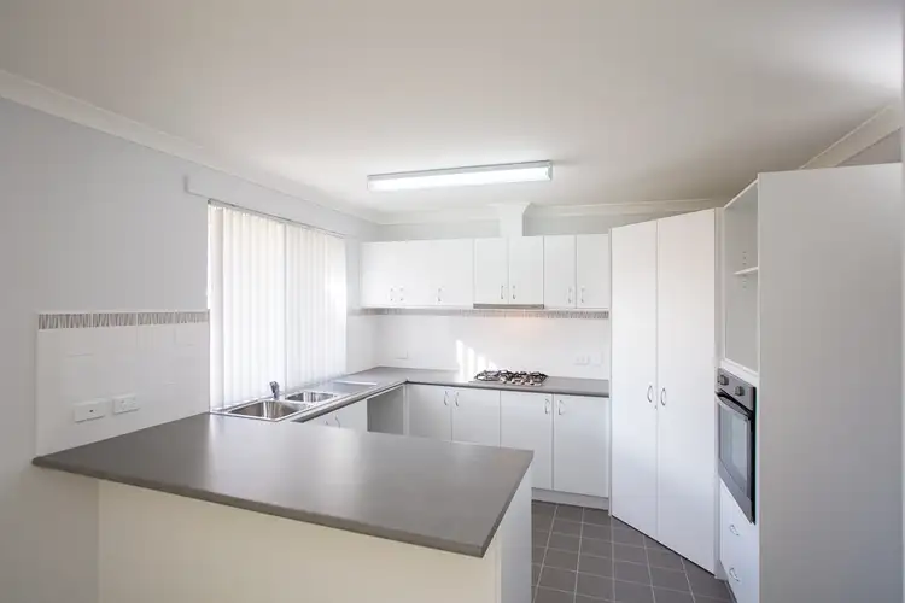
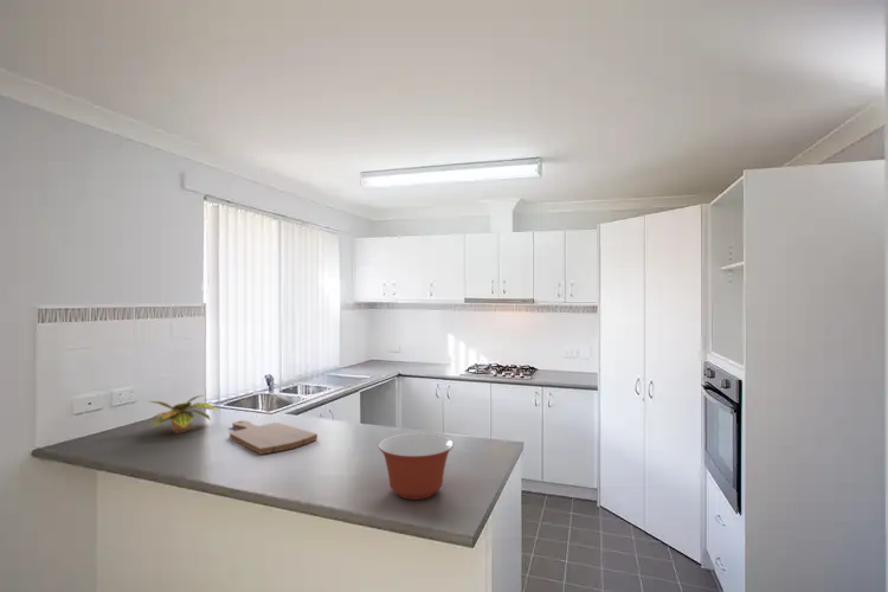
+ mixing bowl (416, 466)
+ plant (185, 412)
+ cutting board (268, 435)
